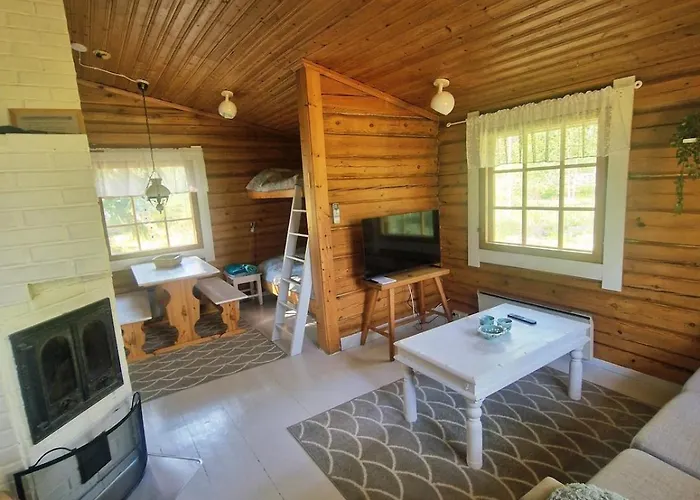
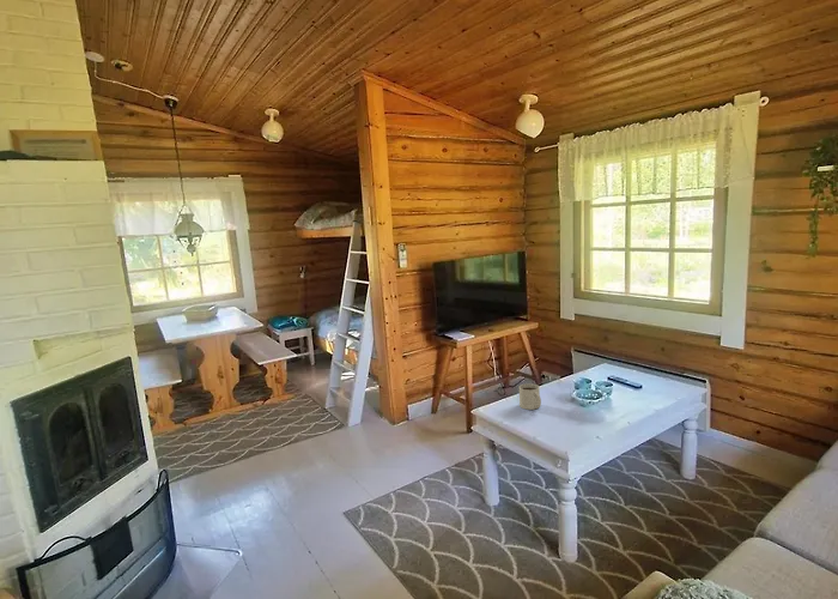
+ mug (532, 397)
